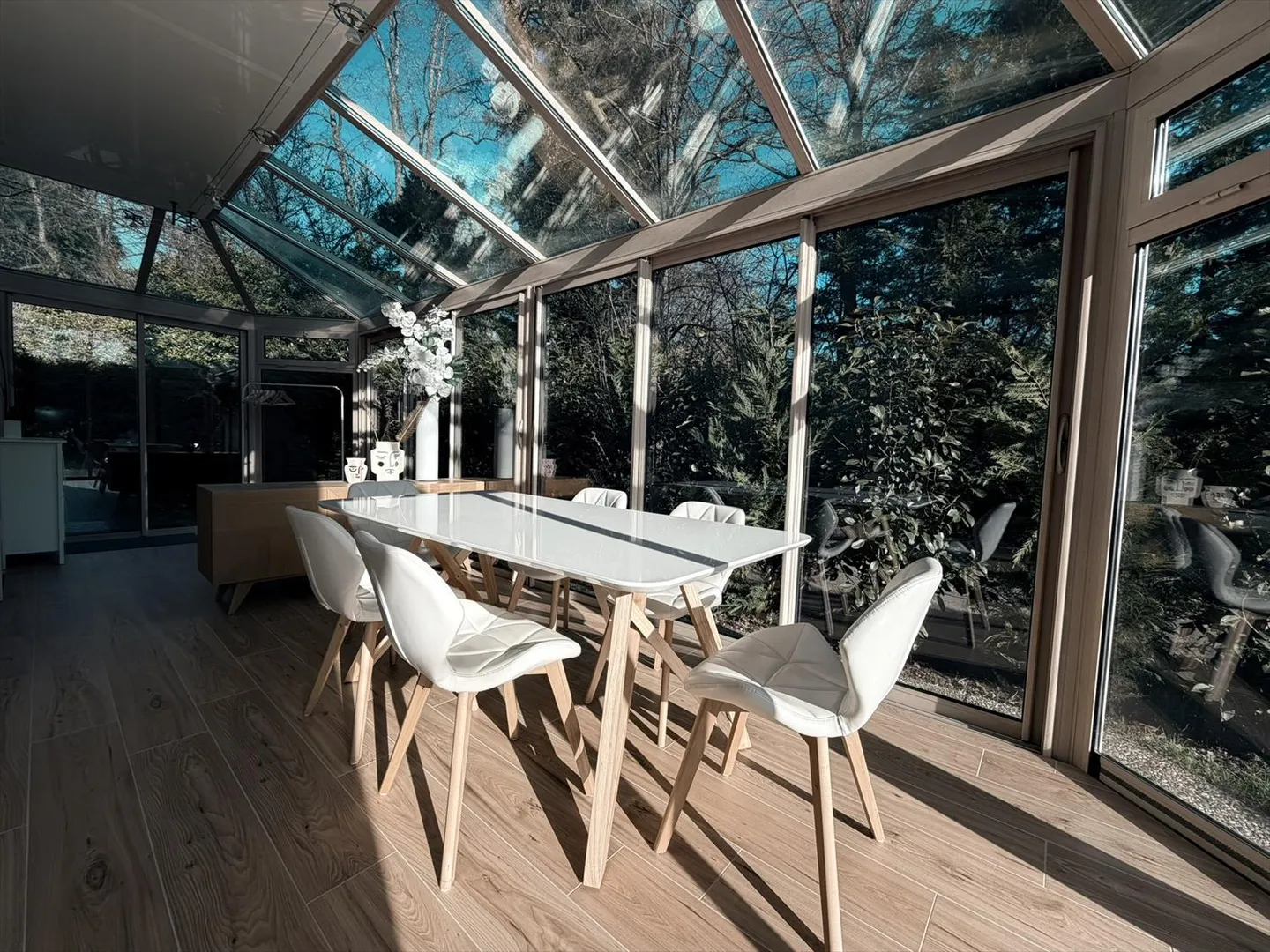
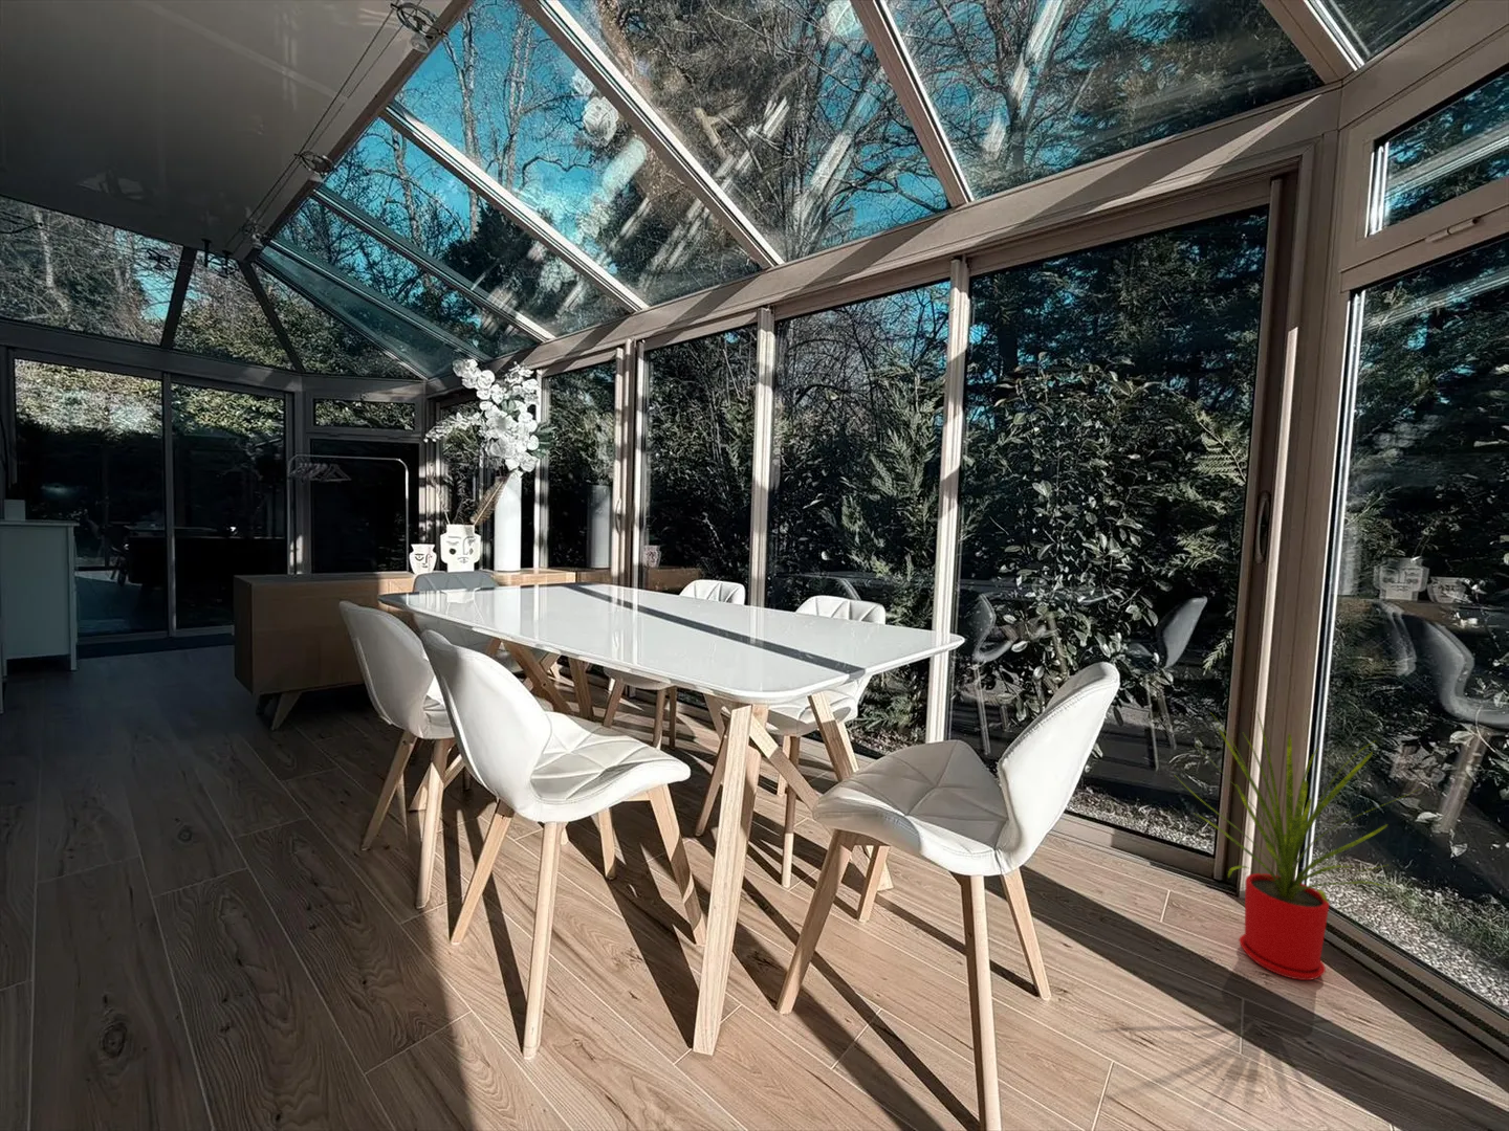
+ house plant (1293, 845)
